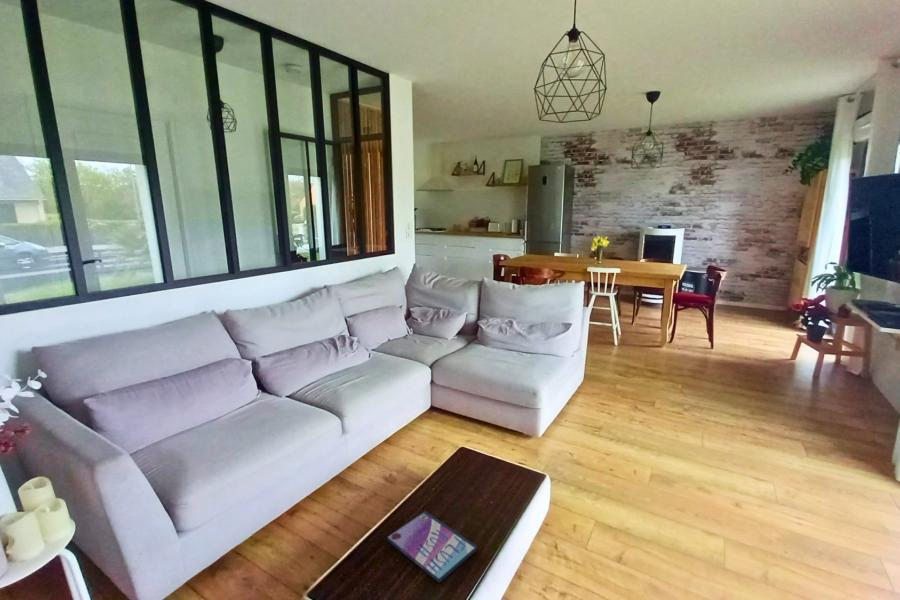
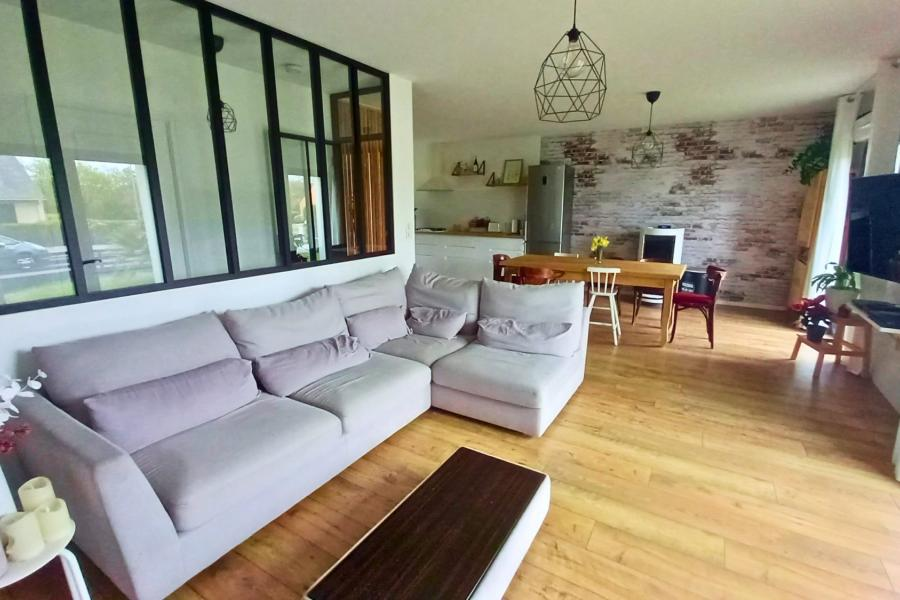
- video game case (431, 543)
